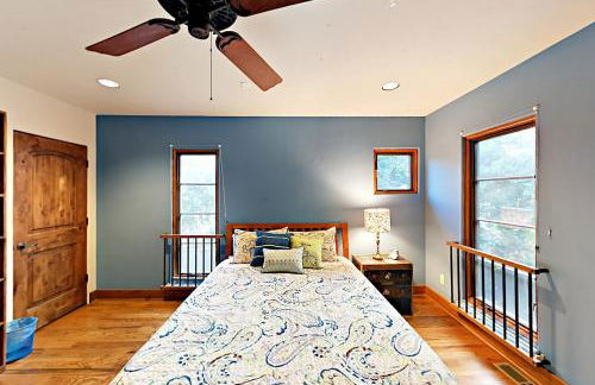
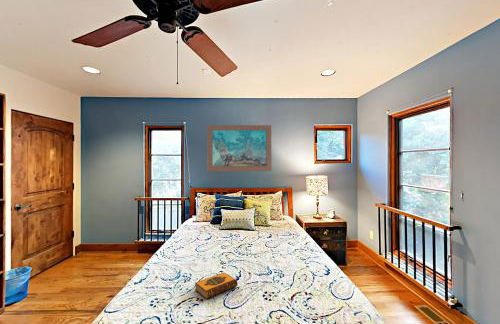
+ wall art (239, 148)
+ hardback book (216, 285)
